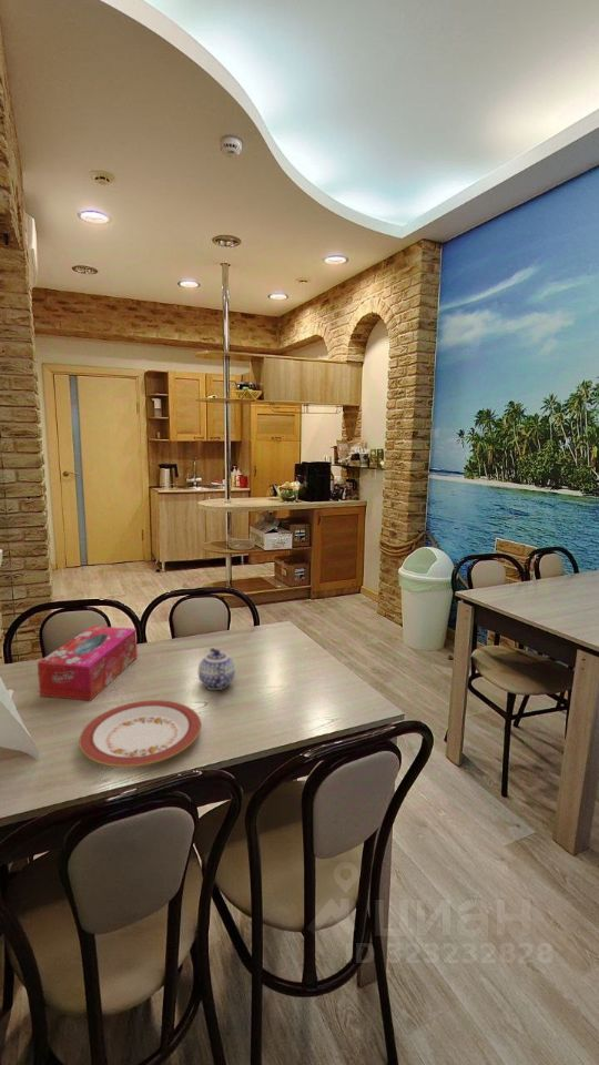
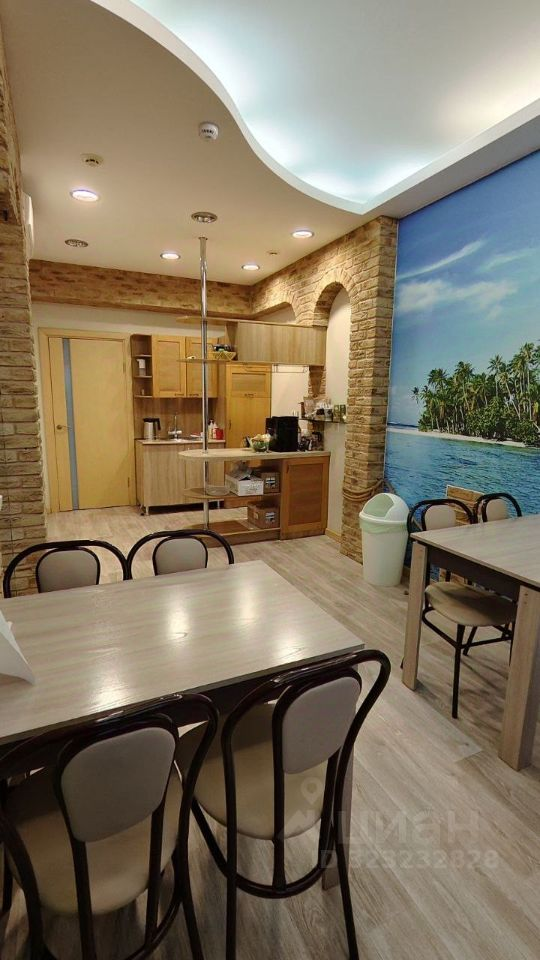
- teapot (216, 667)
- tissue box (91, 659)
- plate (142, 733)
